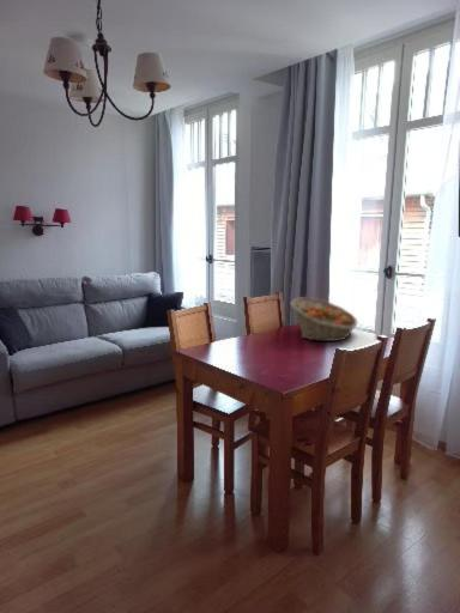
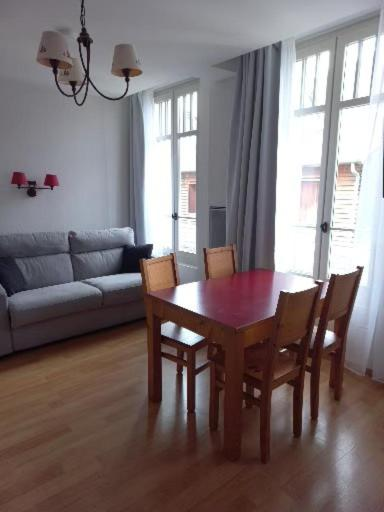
- fruit basket (323, 317)
